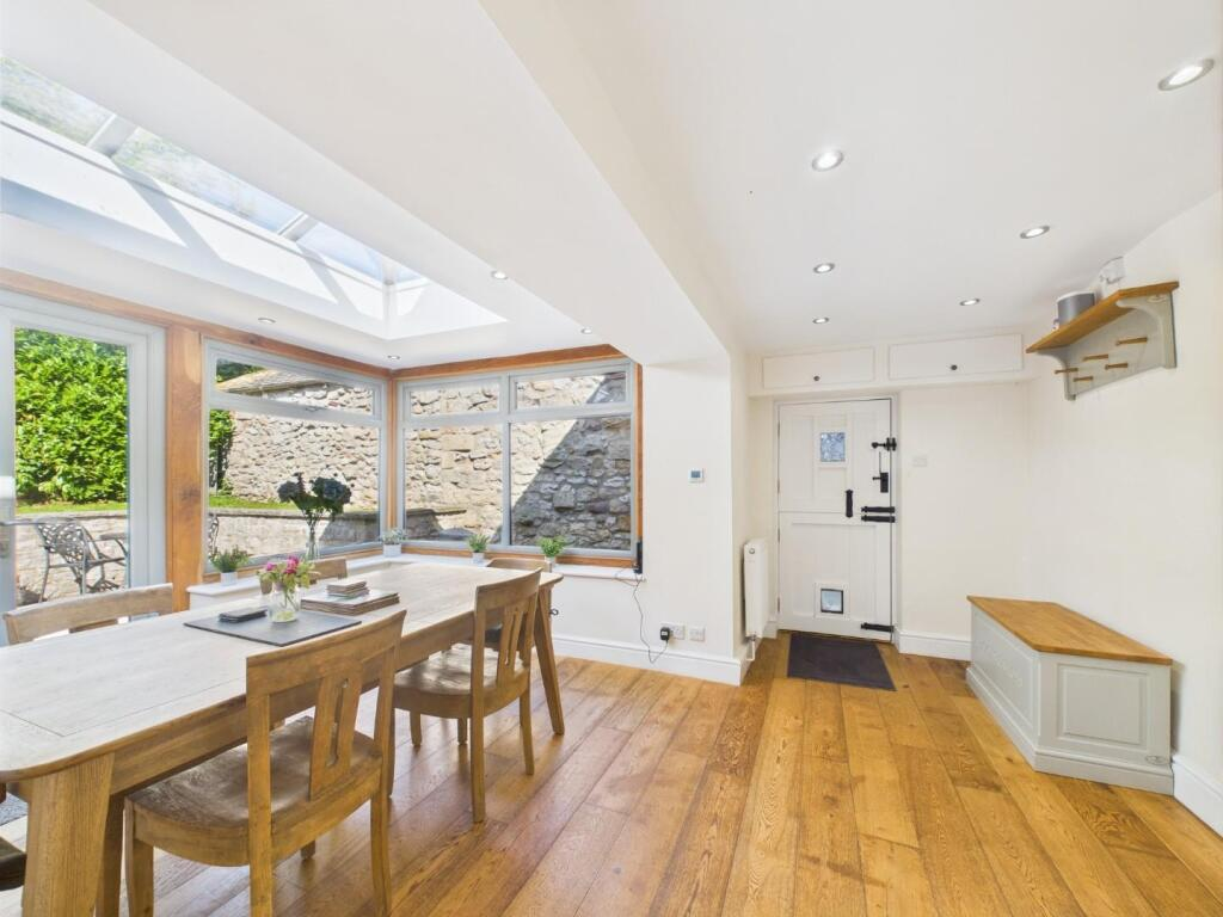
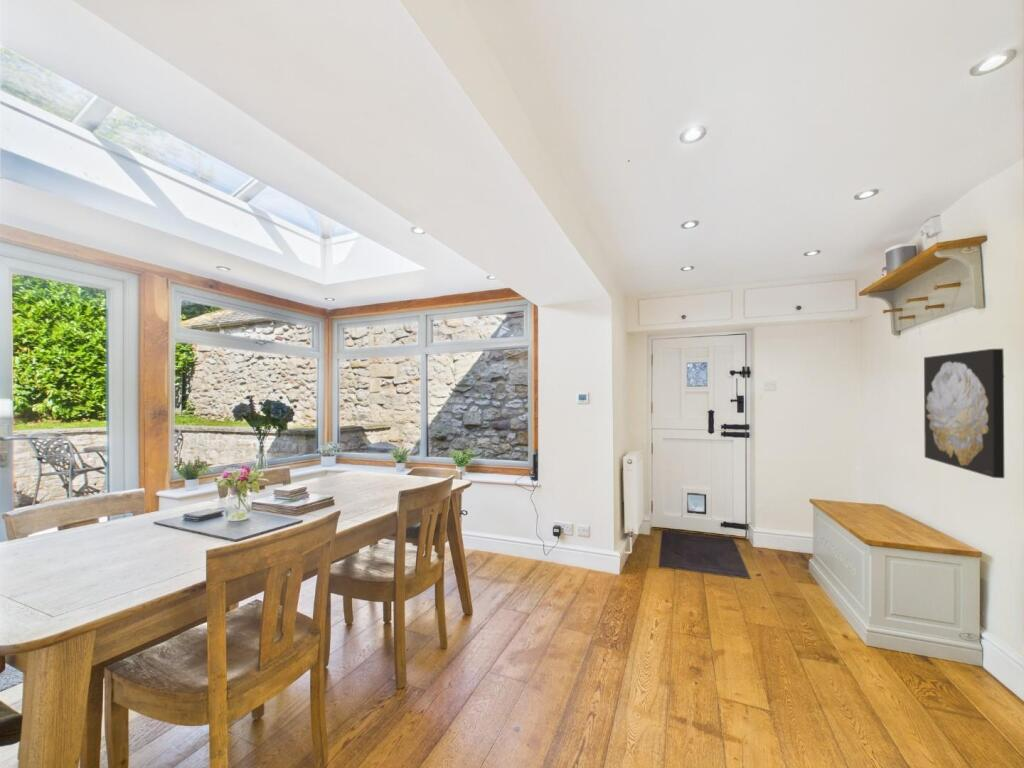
+ wall art (959, 410)
